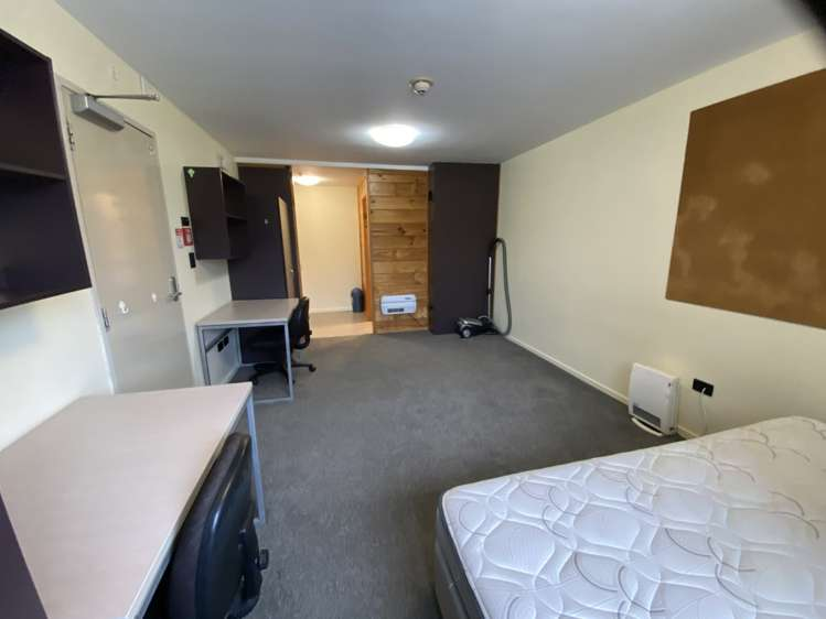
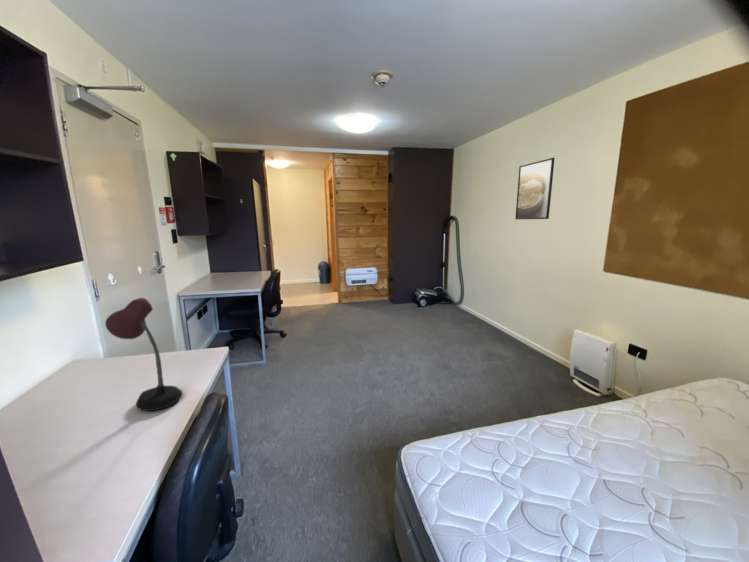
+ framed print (533, 191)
+ desk lamp (153, 347)
